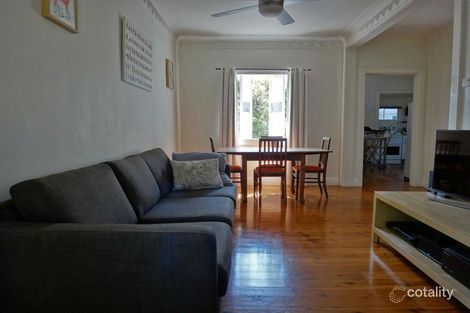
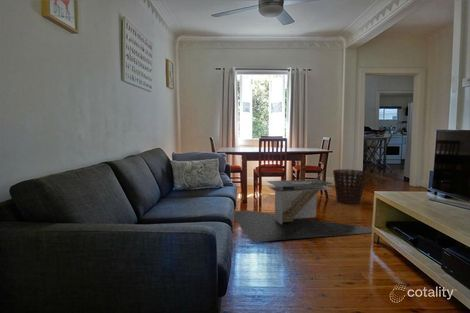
+ basket (349, 186)
+ coffee table (299, 195)
